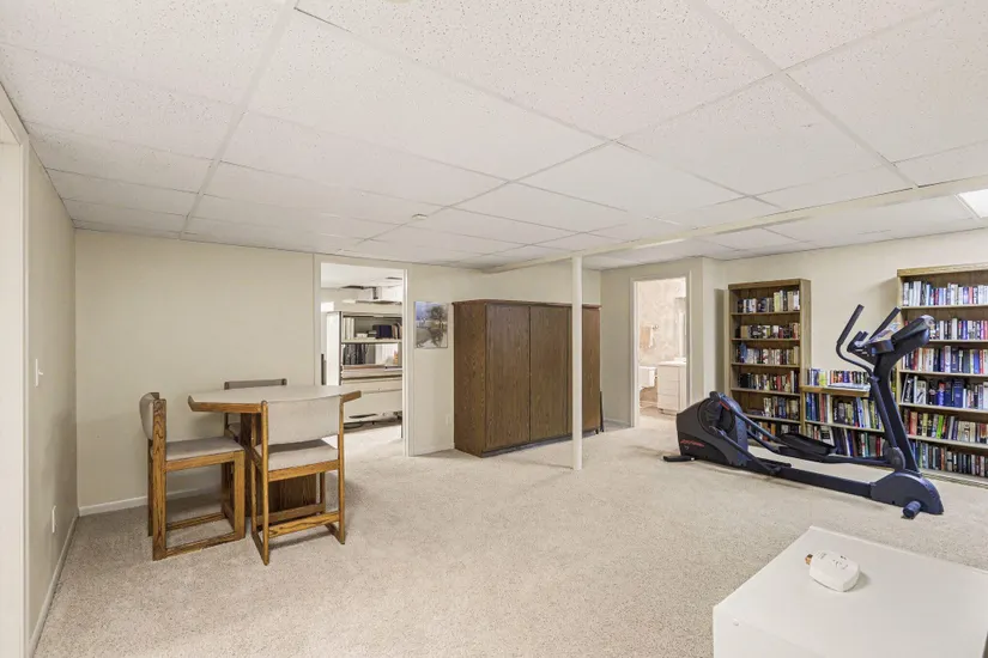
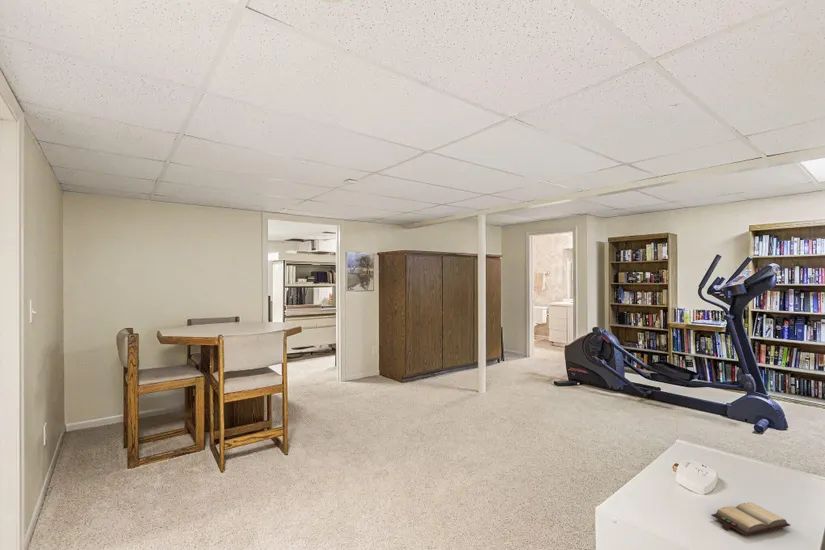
+ hardback book (749, 517)
